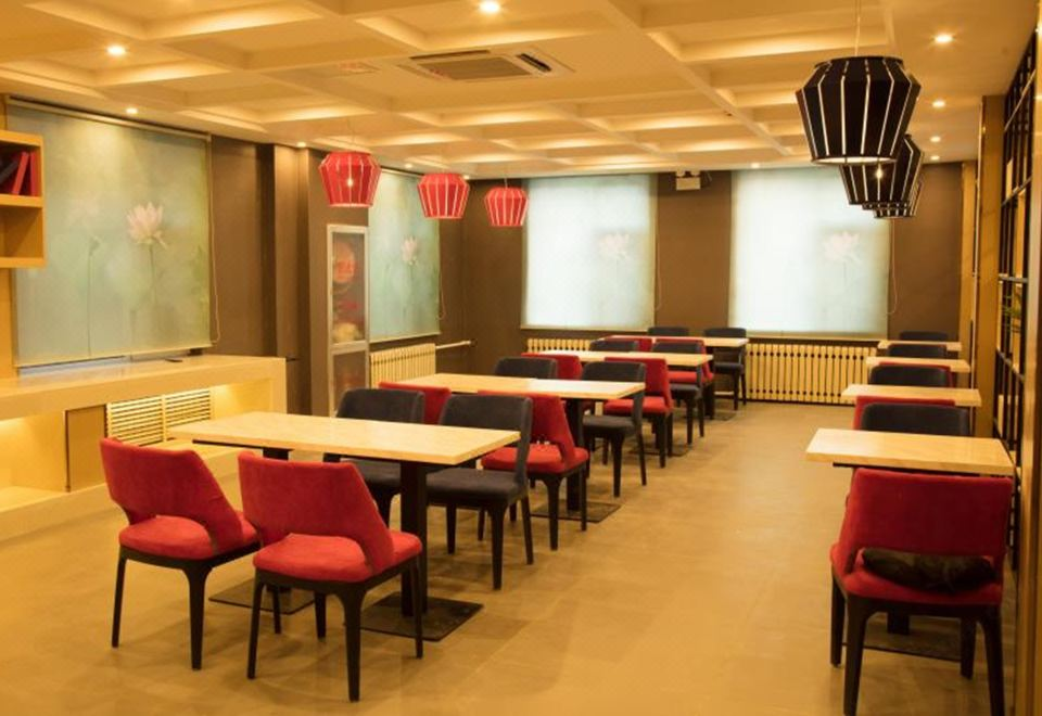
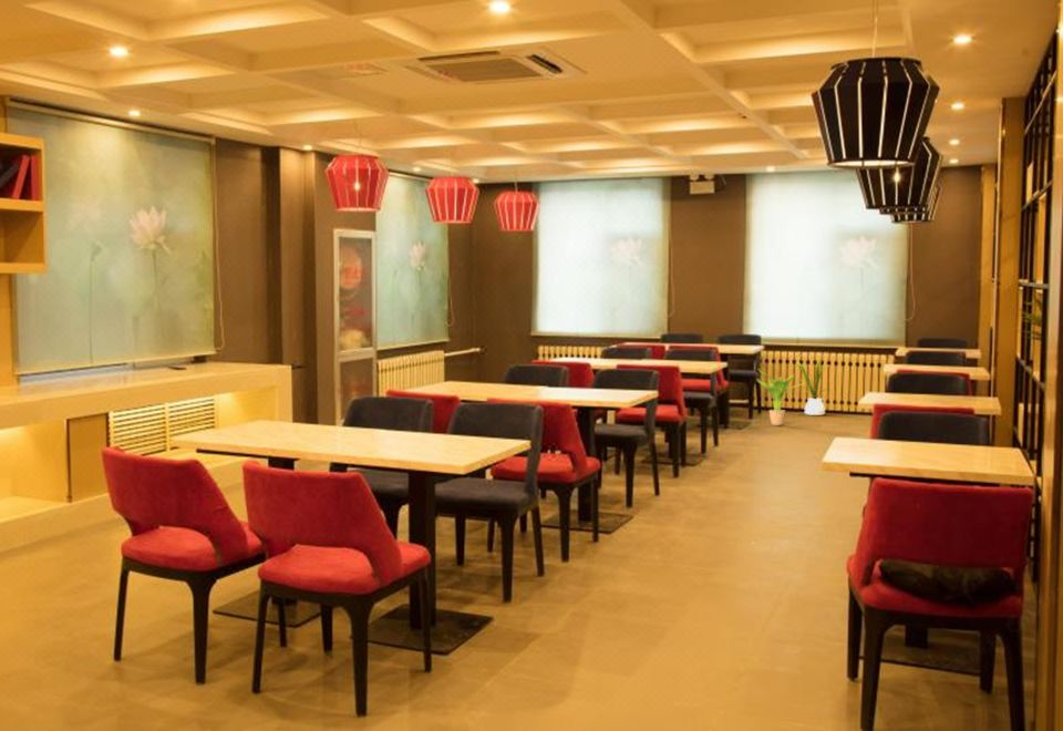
+ house plant (811, 382)
+ potted plant (777, 397)
